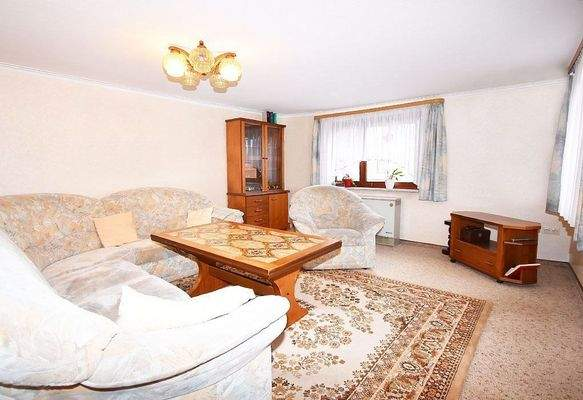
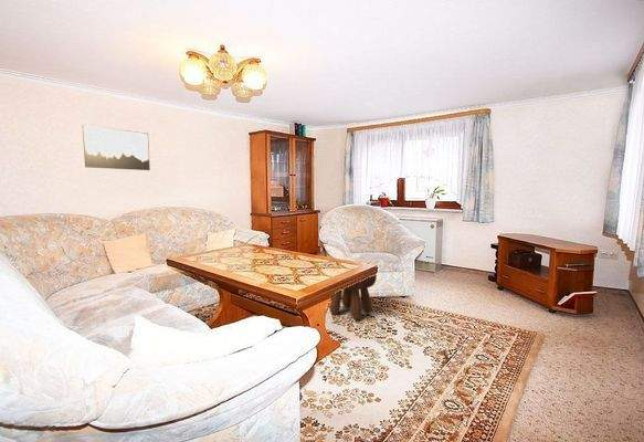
+ wall art (118, 149)
+ footstool (350, 292)
